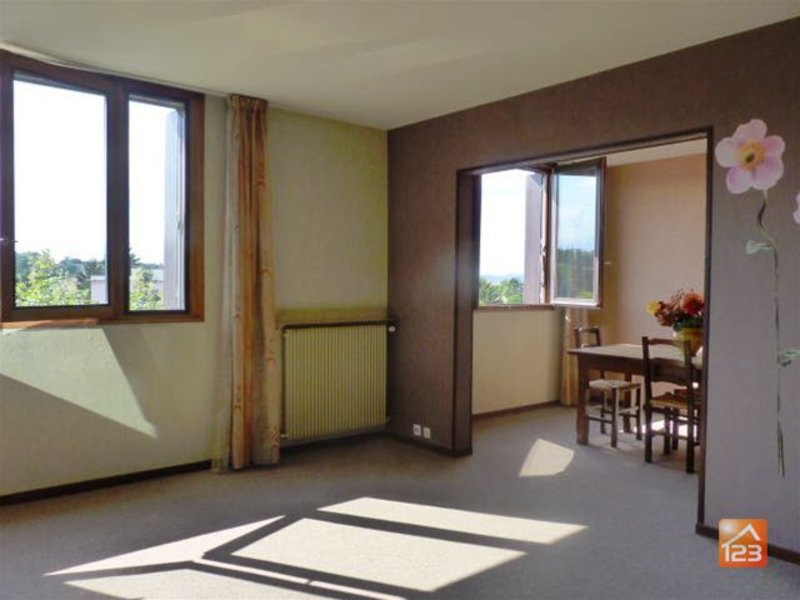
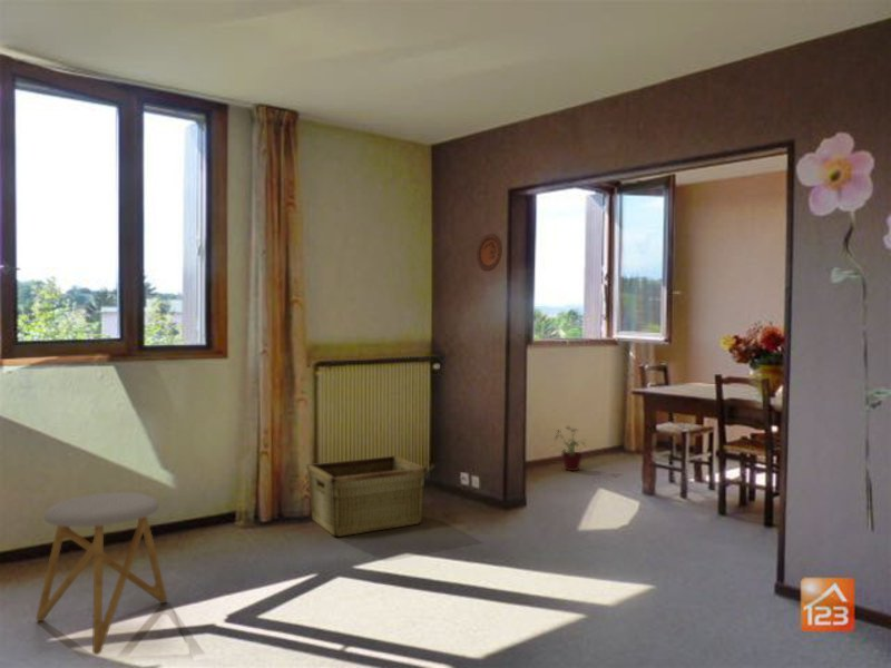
+ stool (94, 562)
+ decorative plate (489, 252)
+ hamper (365, 493)
+ potted plant (567, 445)
